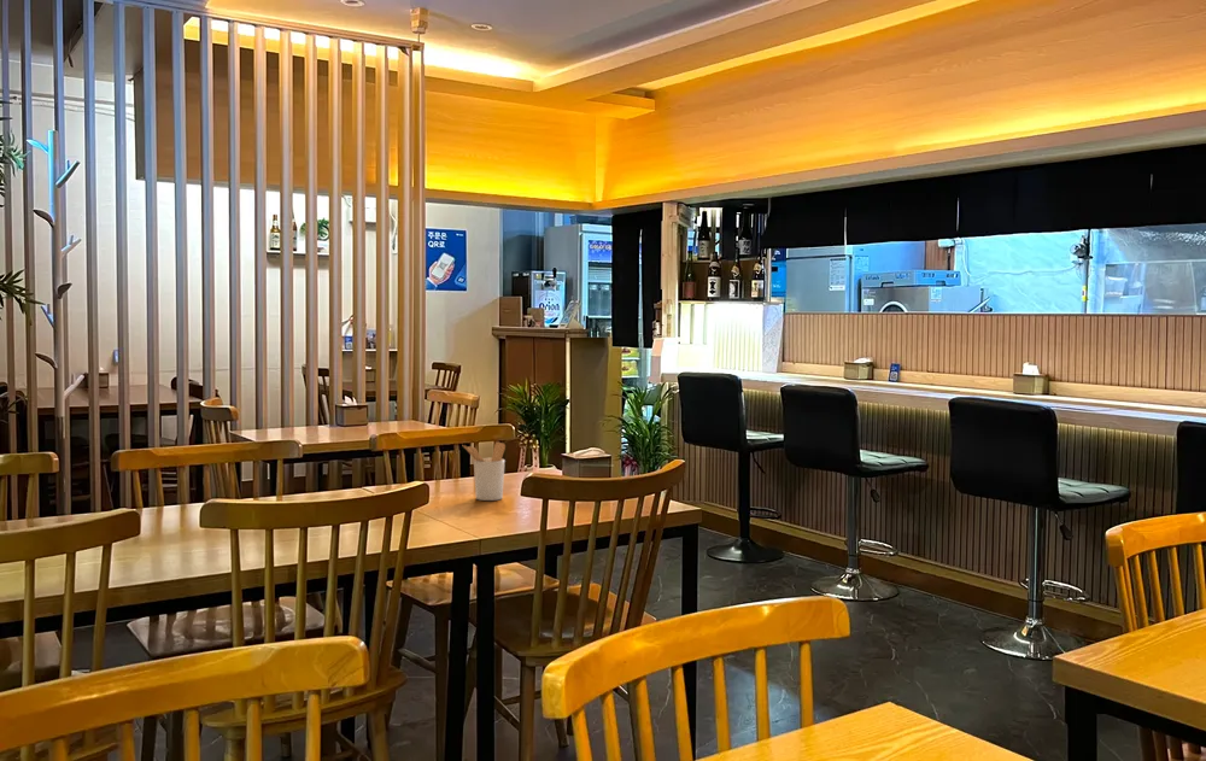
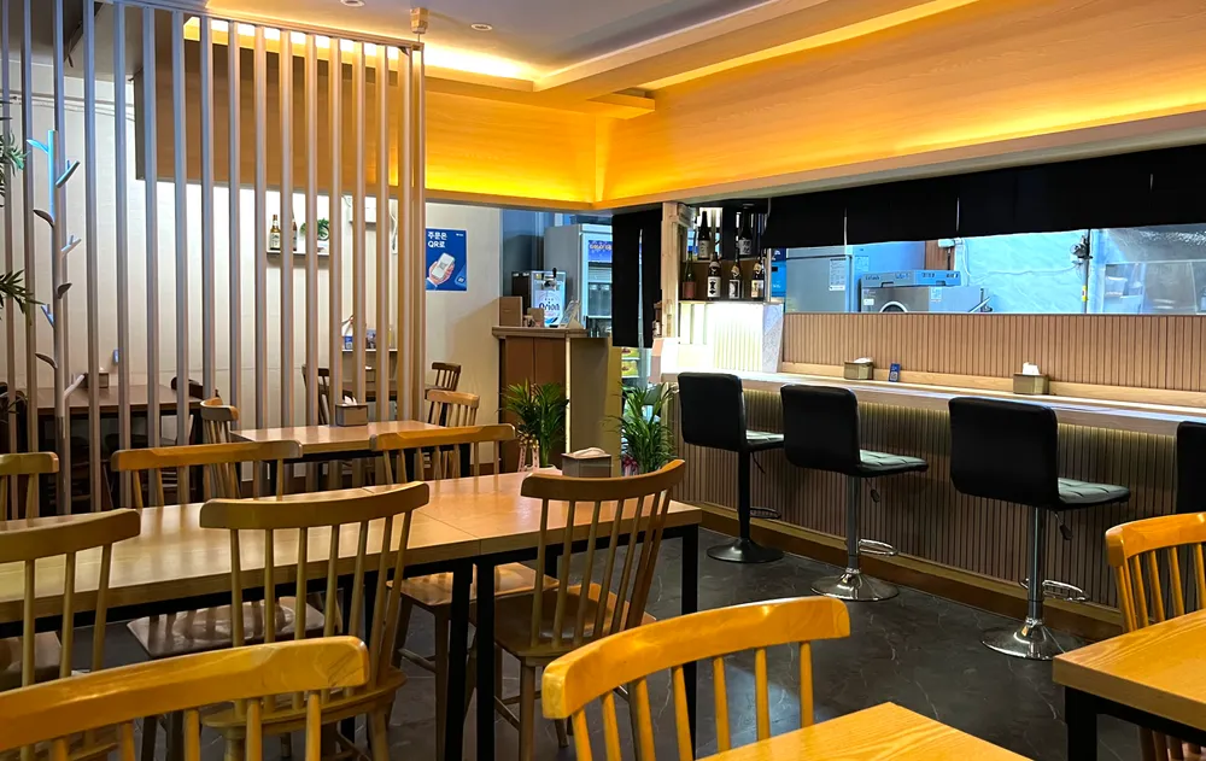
- utensil holder (482, 470)
